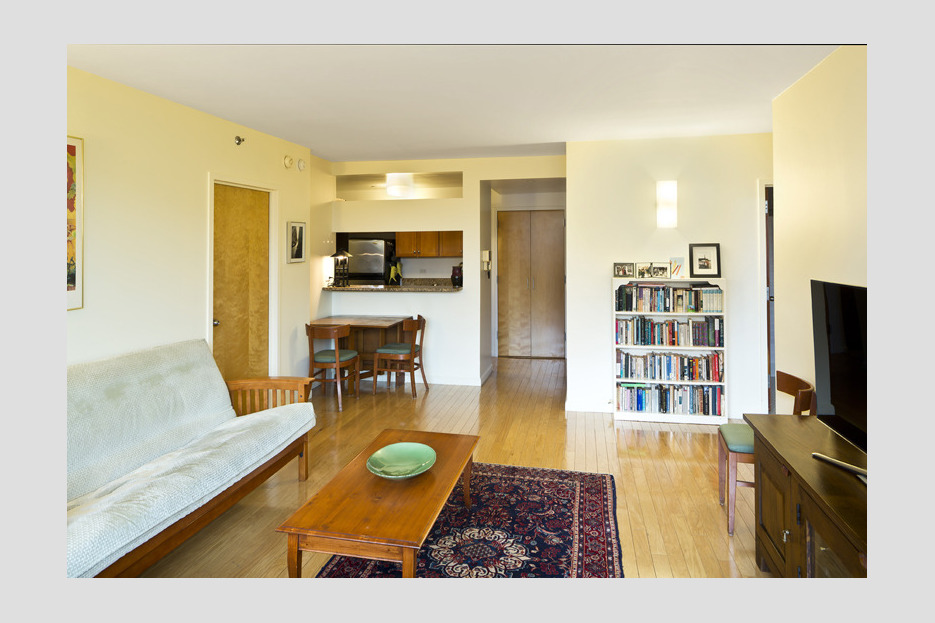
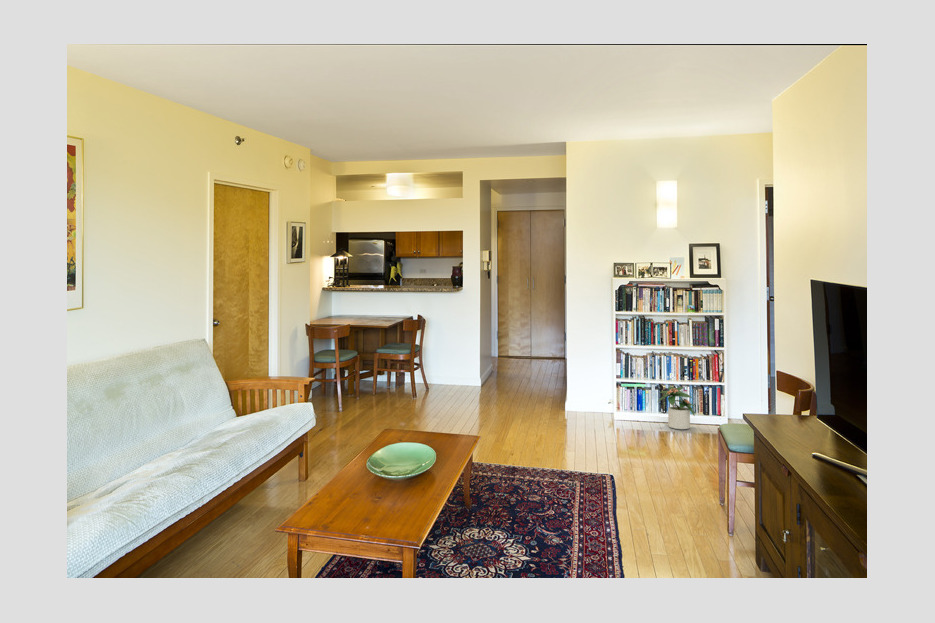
+ potted plant (676, 407)
